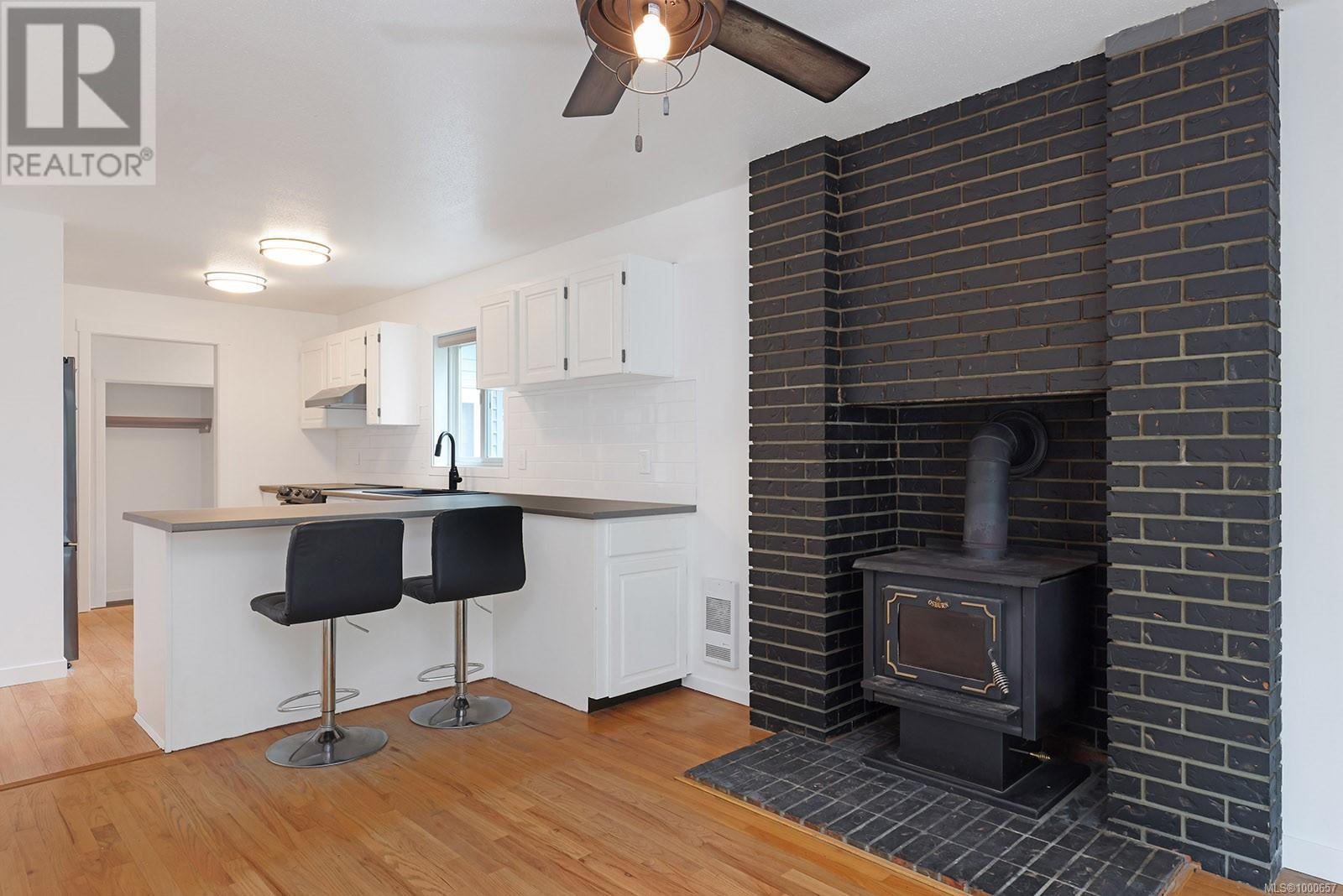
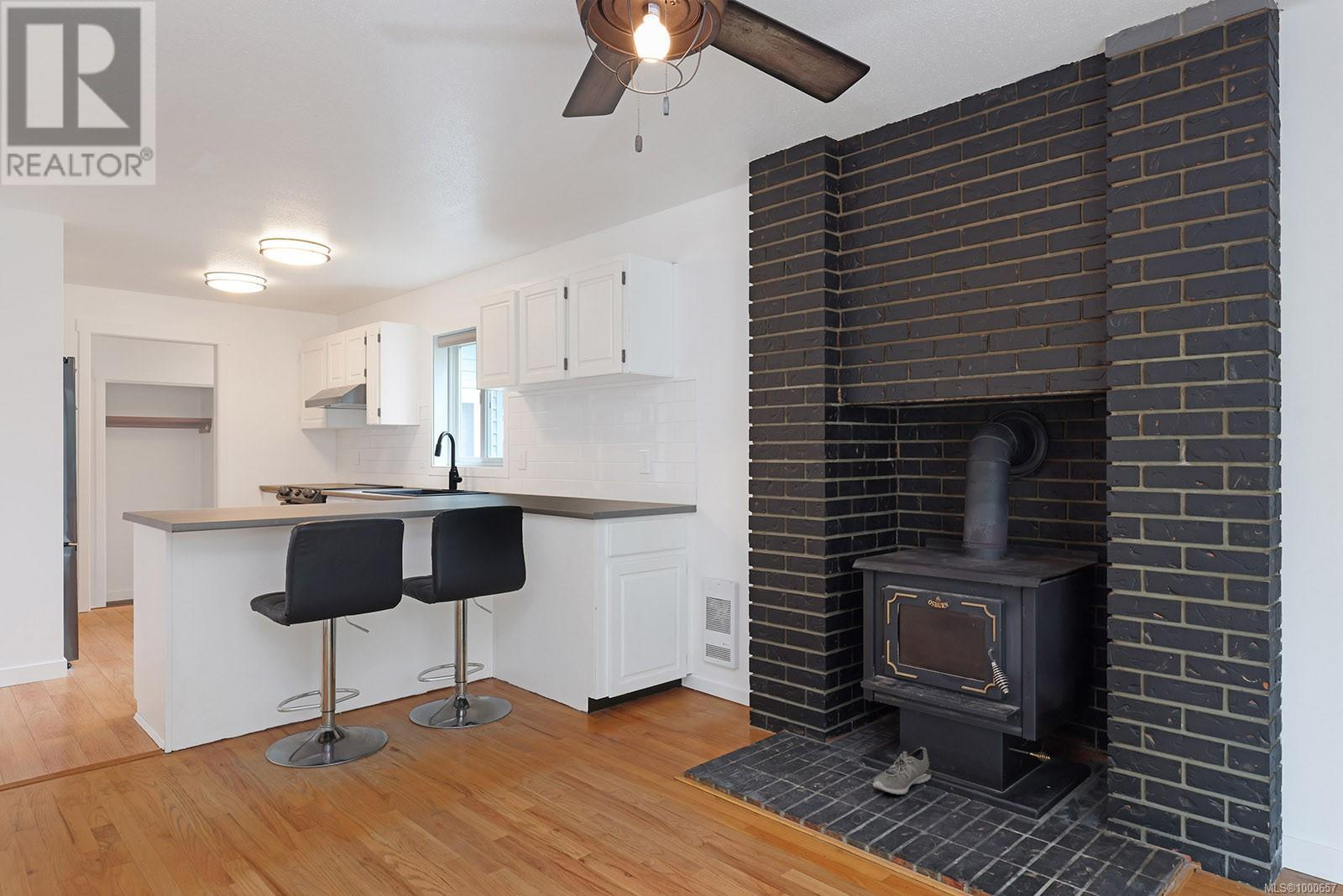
+ sneaker (900, 768)
